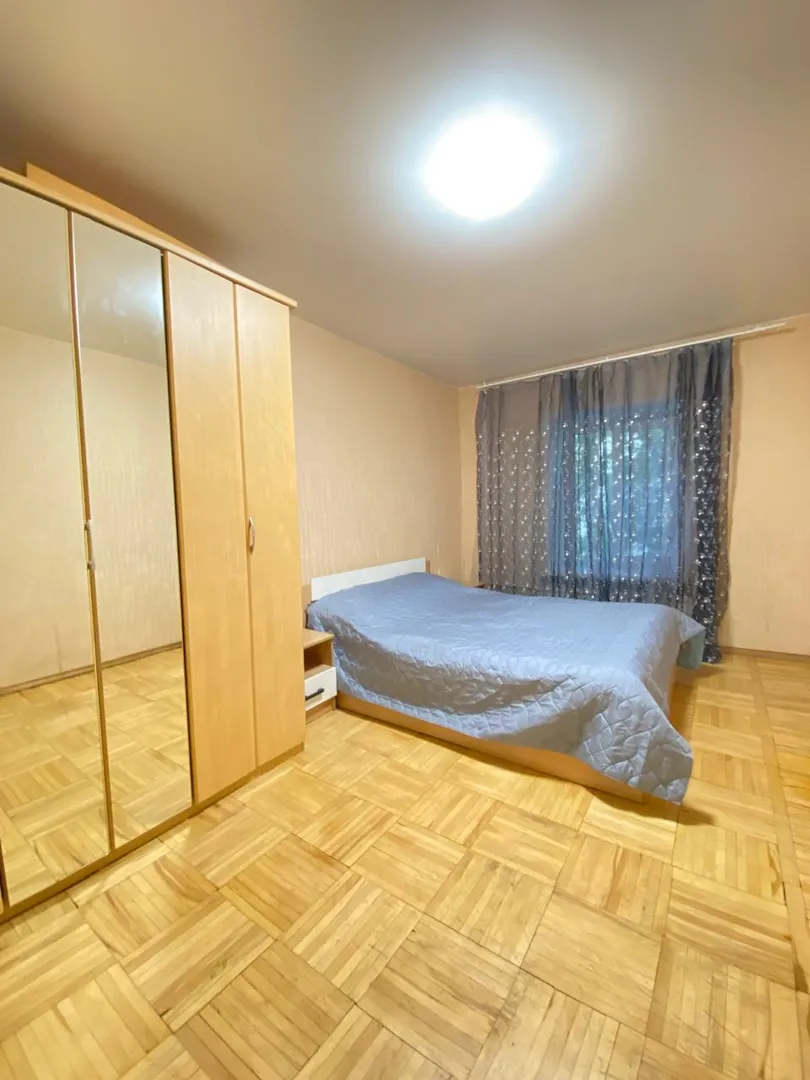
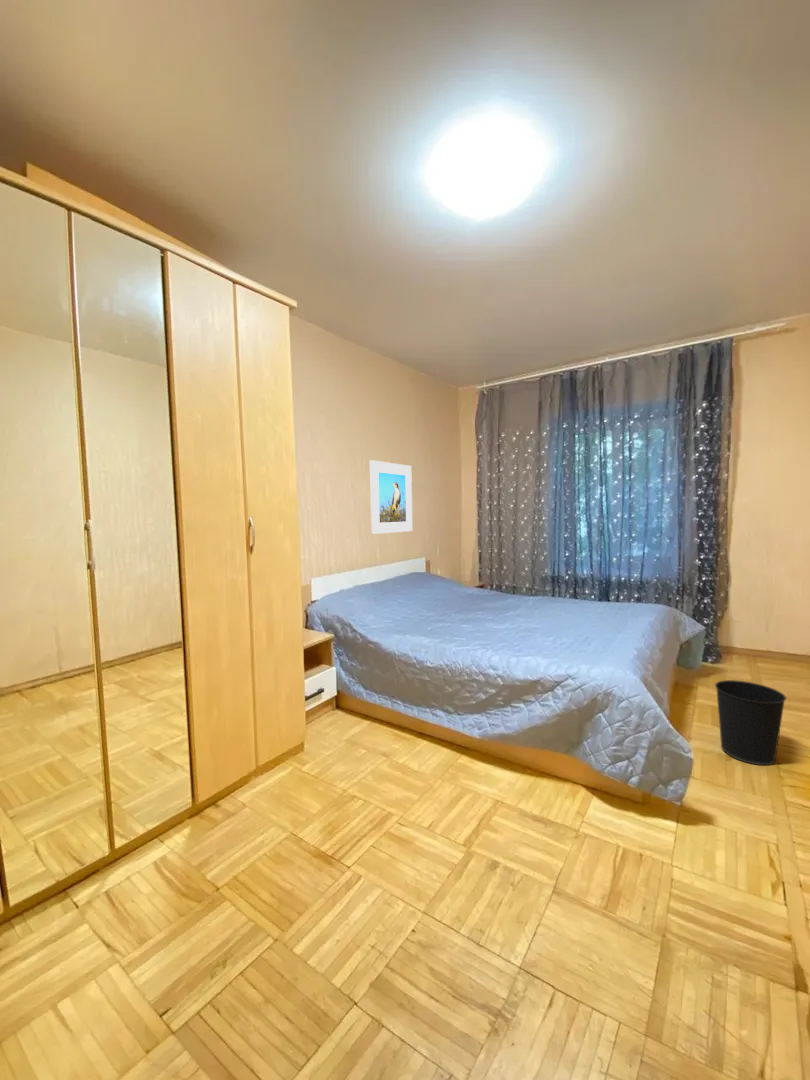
+ wastebasket (748, 722)
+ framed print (392, 498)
